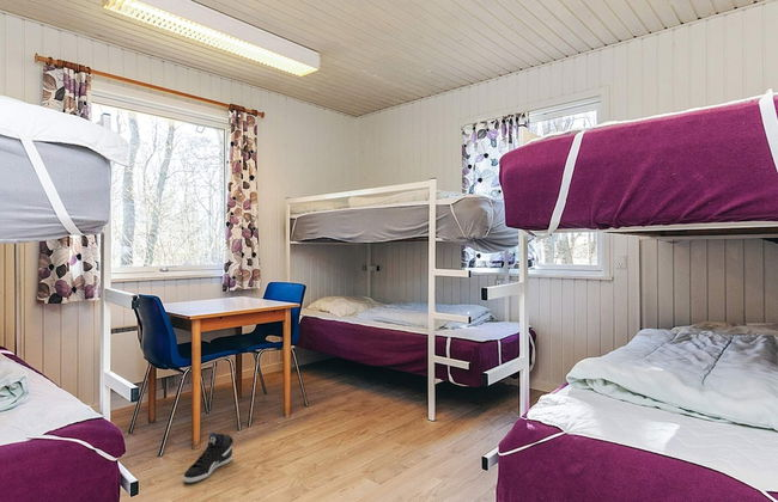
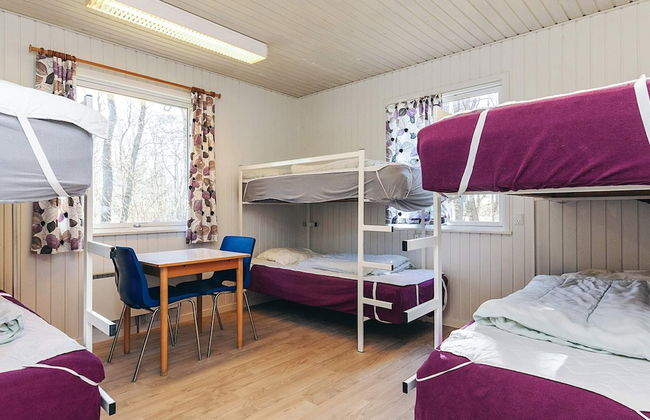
- sneaker (207, 453)
